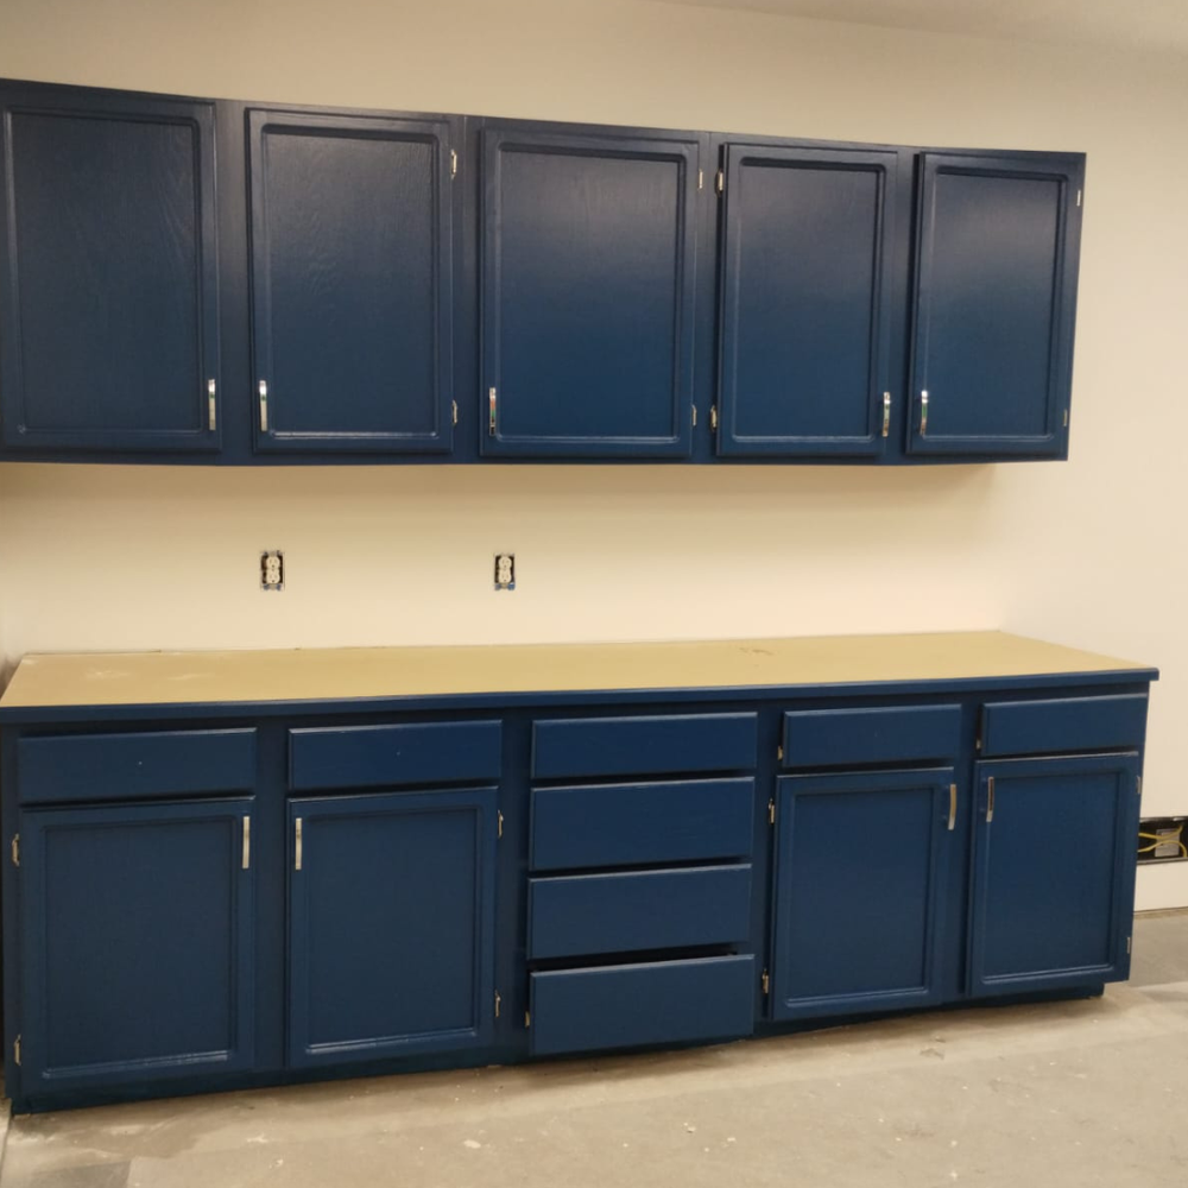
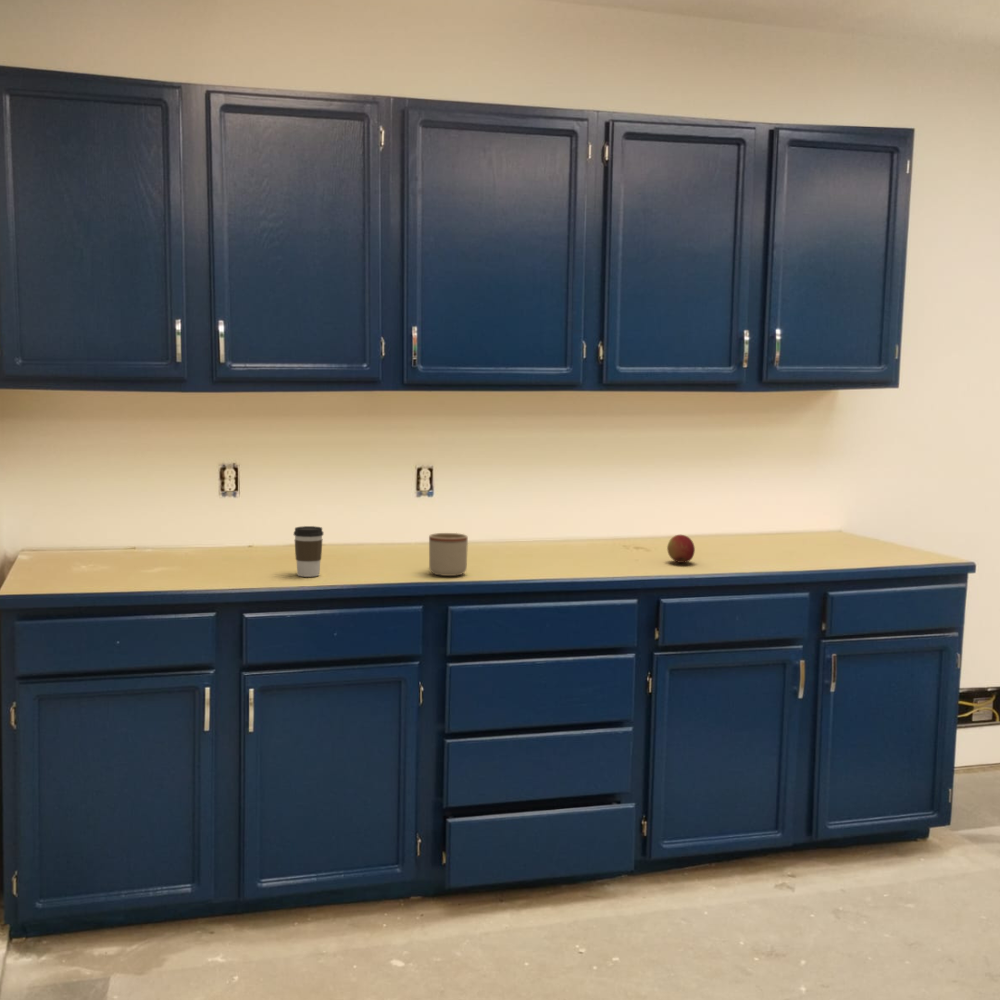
+ apple (681, 548)
+ mug (446, 553)
+ coffee cup (308, 551)
